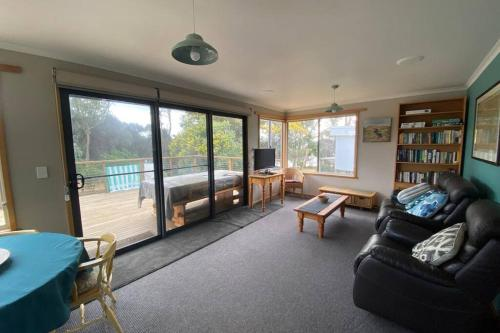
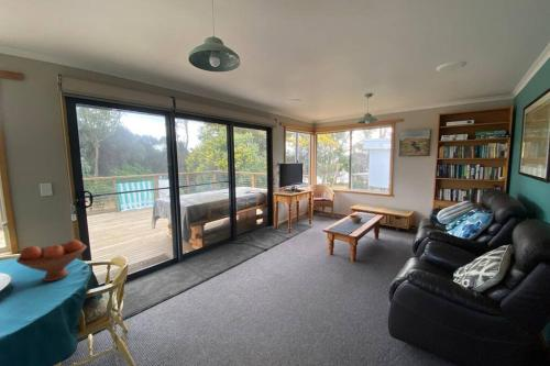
+ fruit bowl (54, 259)
